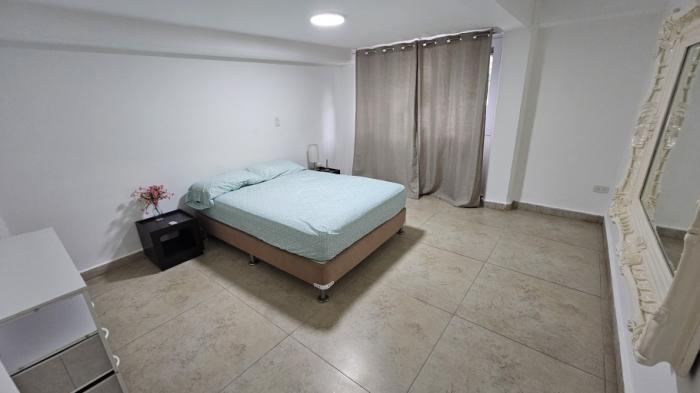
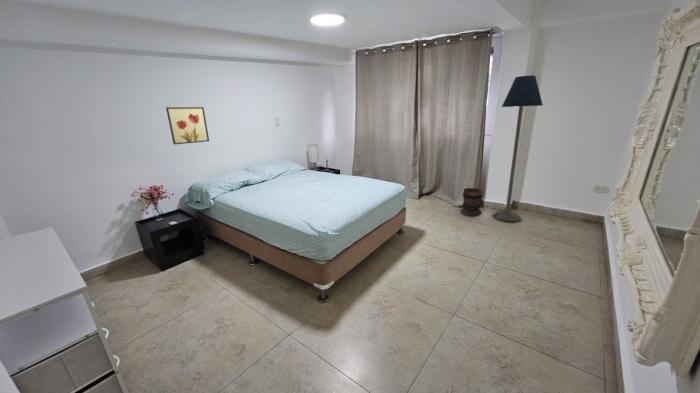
+ floor lamp (515, 151)
+ wooden barrel (472, 201)
+ wall art (188, 125)
